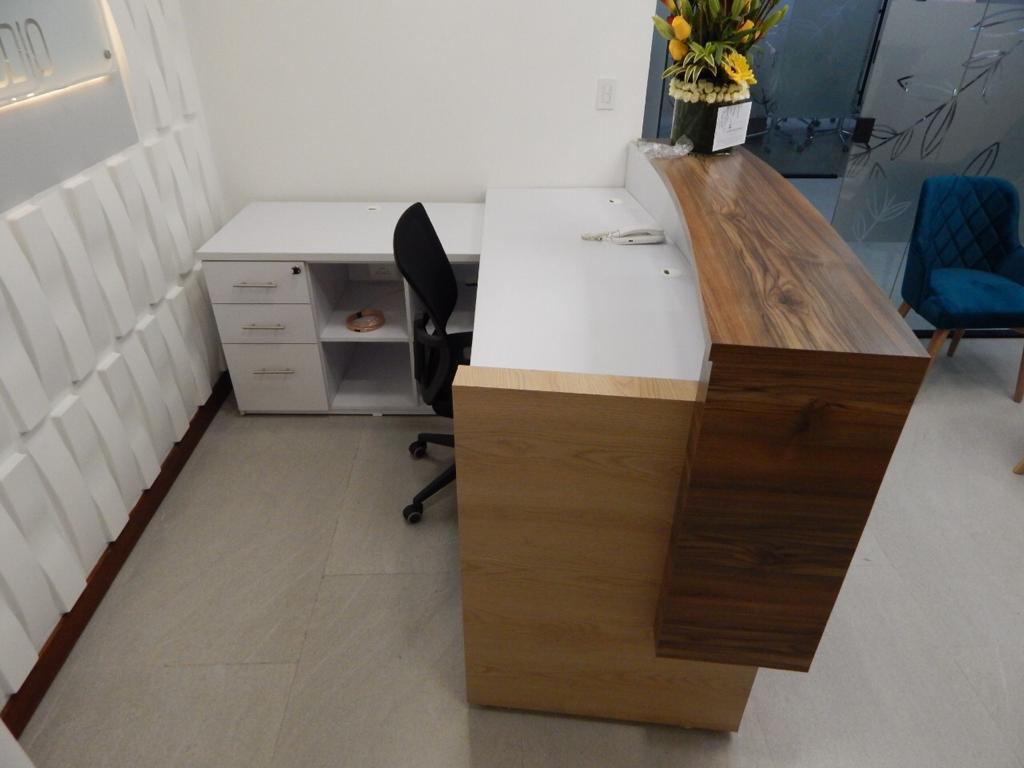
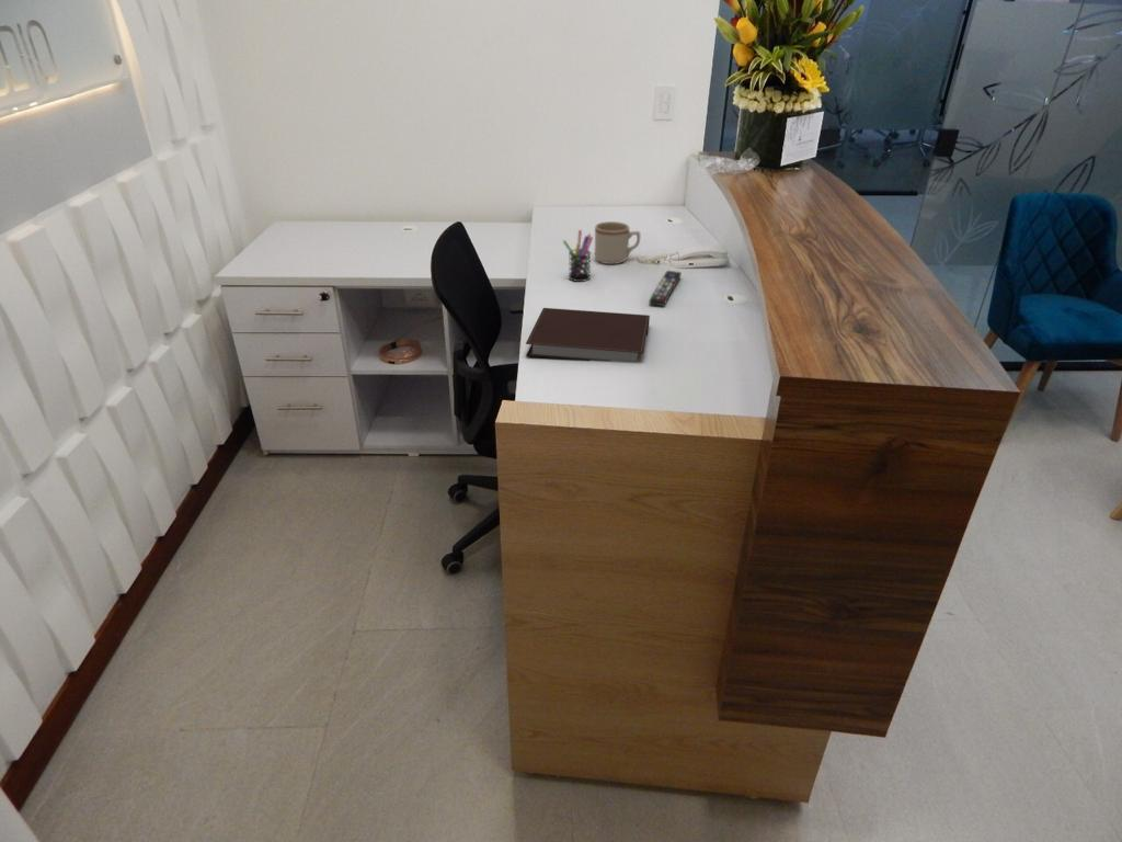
+ pen holder (576, 255)
+ notebook (589, 333)
+ remote control (665, 287)
+ mug (617, 243)
